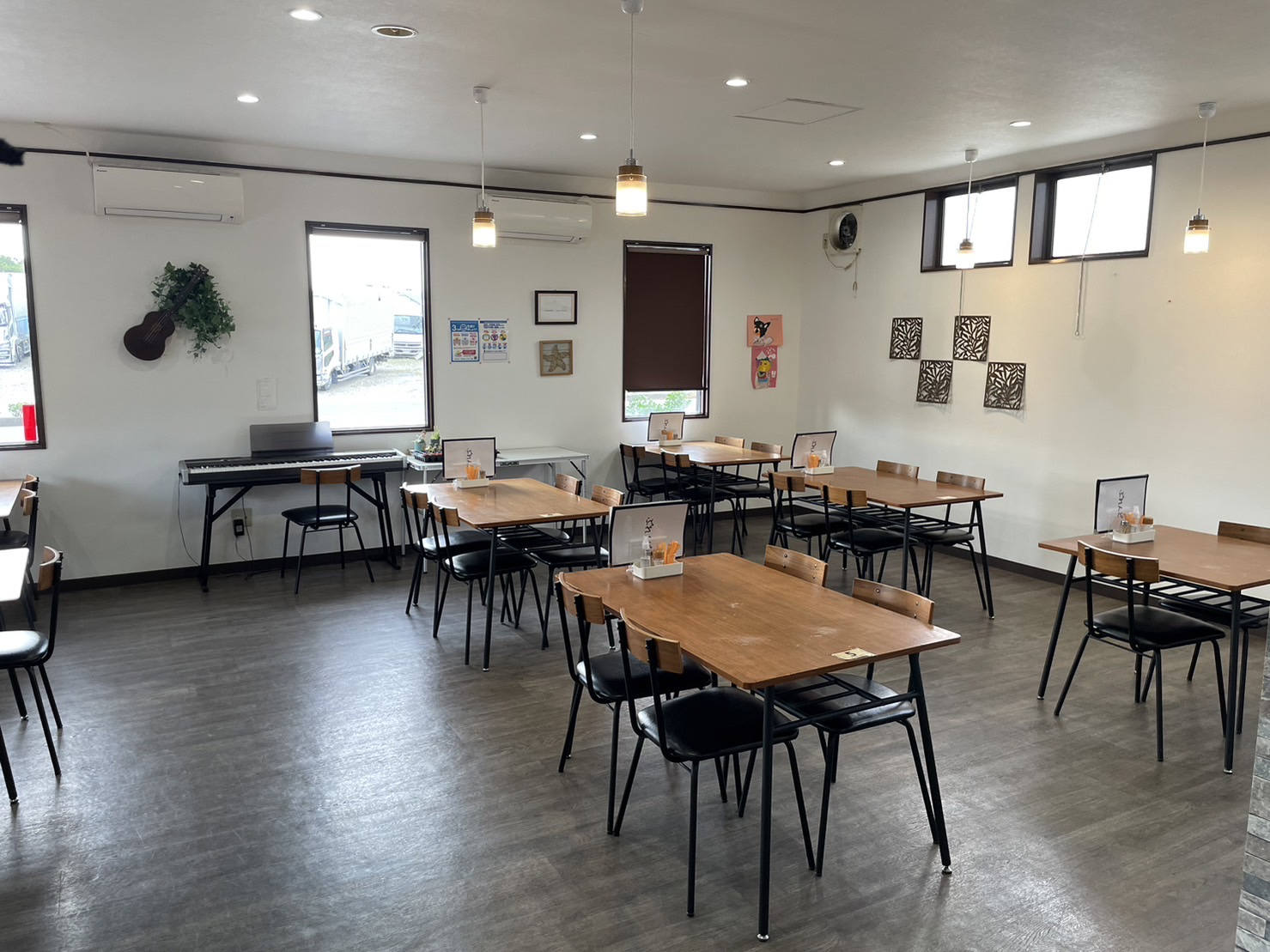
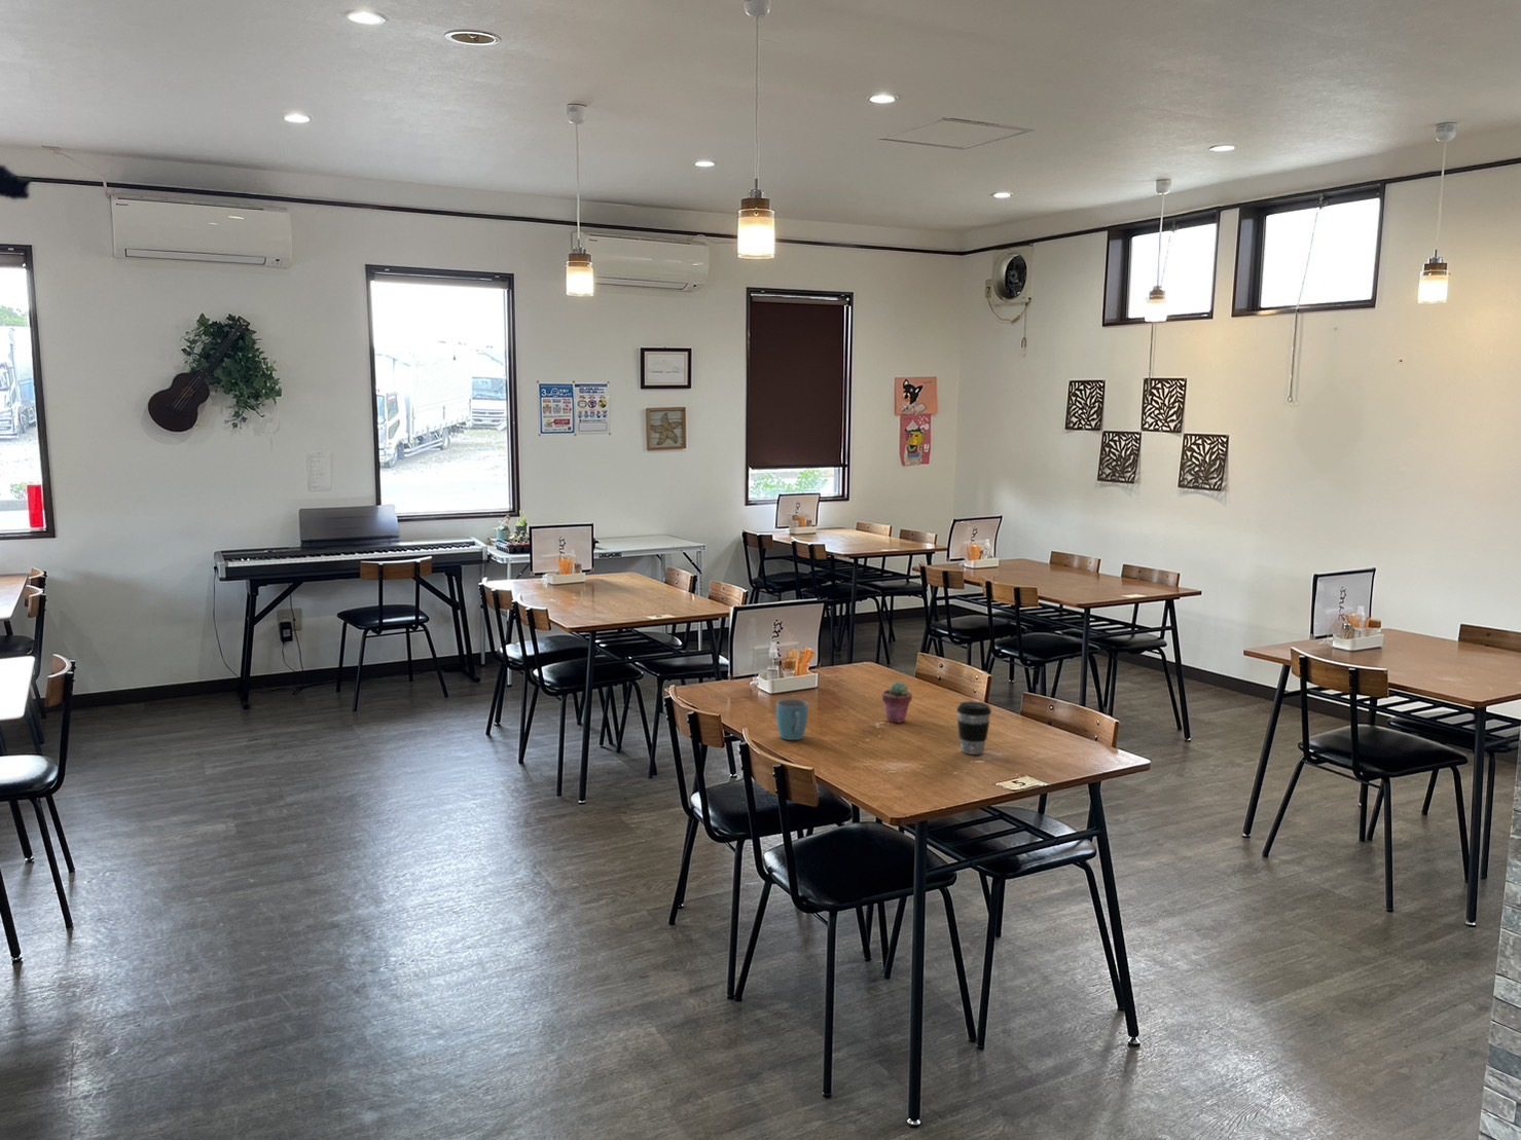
+ coffee cup (972, 728)
+ mug (793, 721)
+ potted succulent (897, 701)
